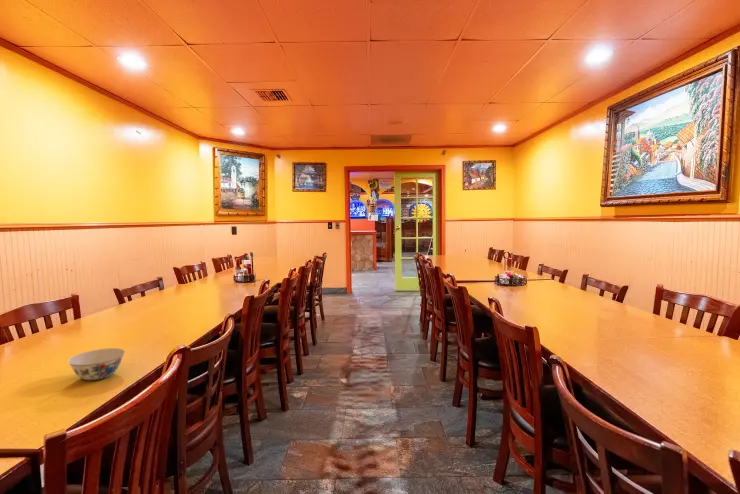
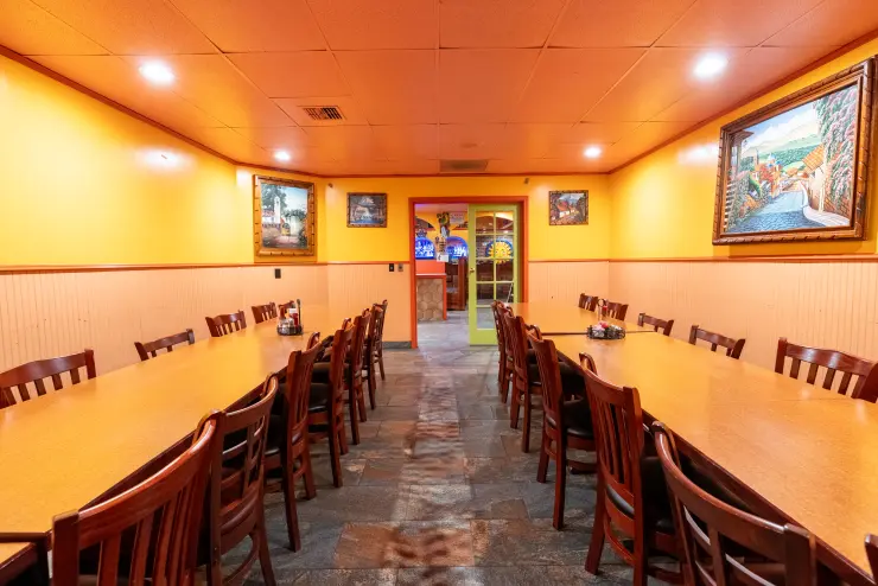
- chinaware (98, 366)
